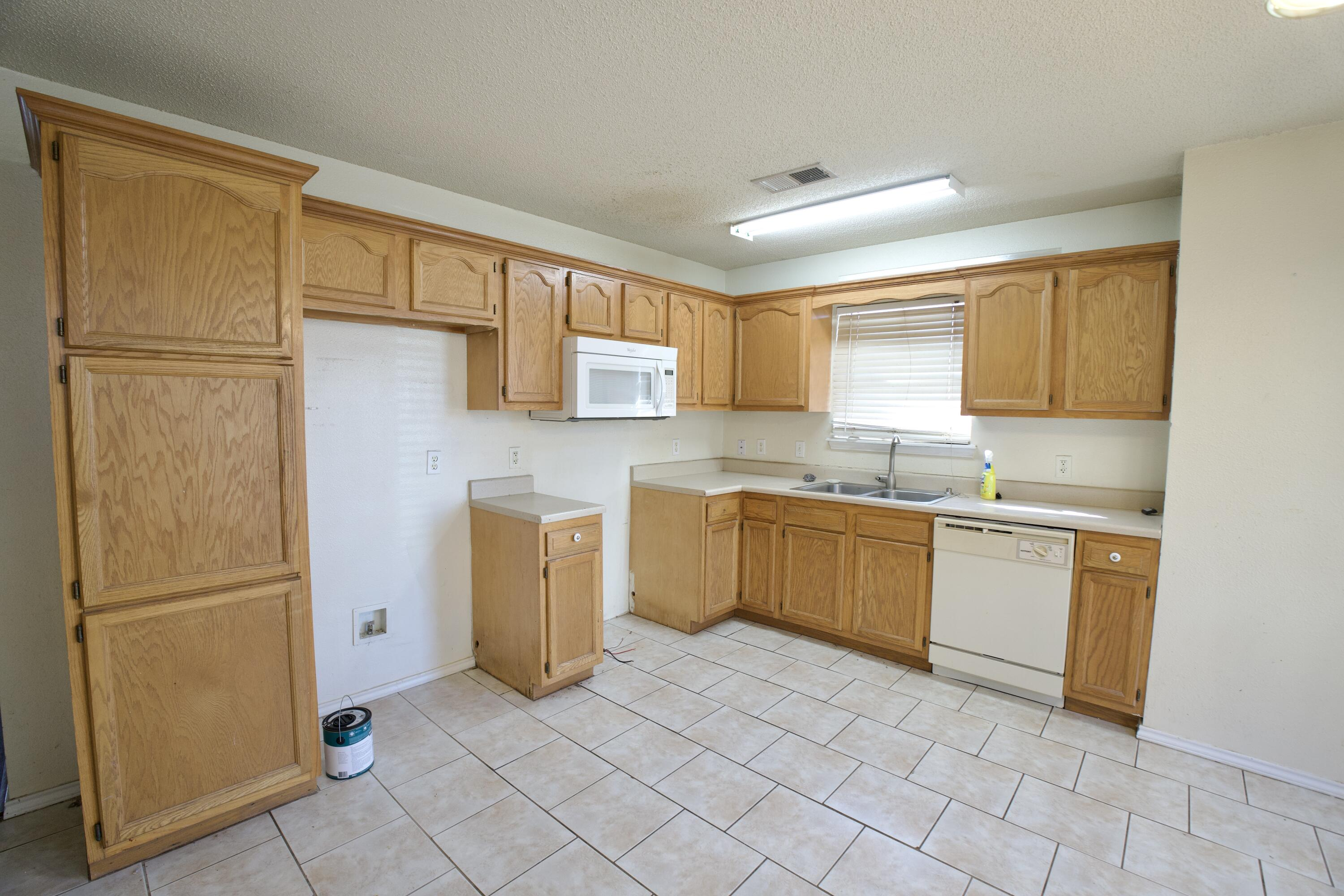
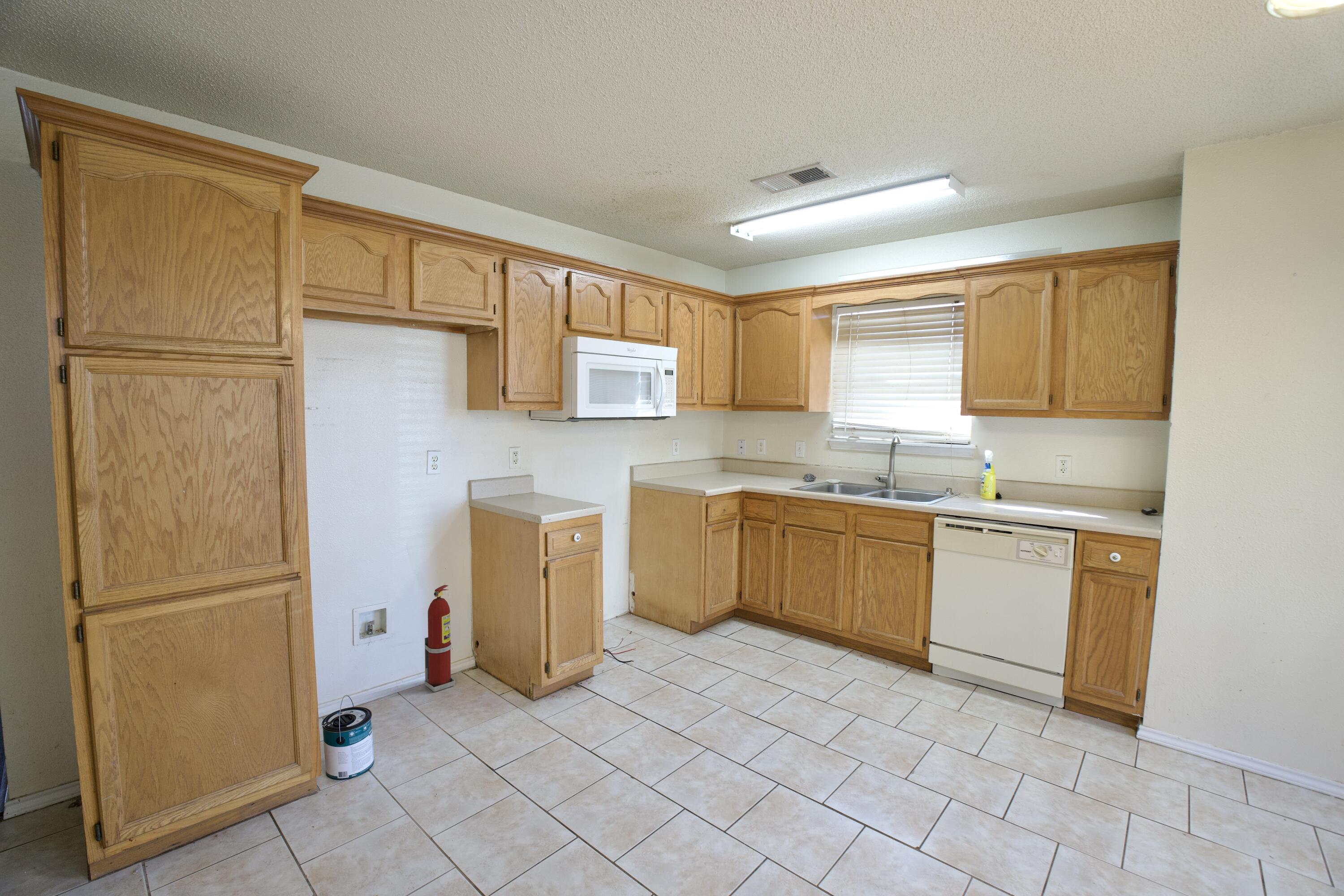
+ fire extinguisher (439, 637)
